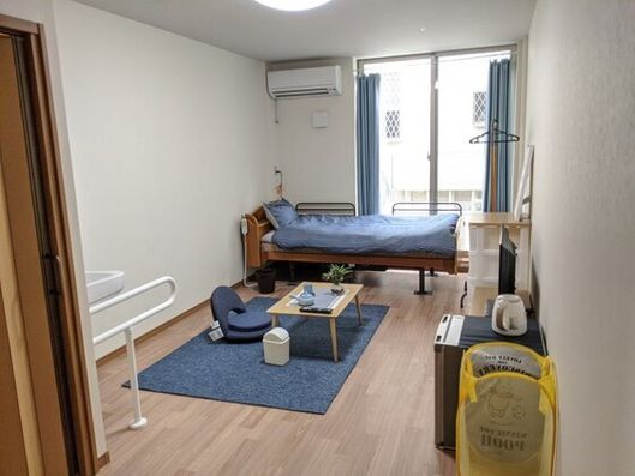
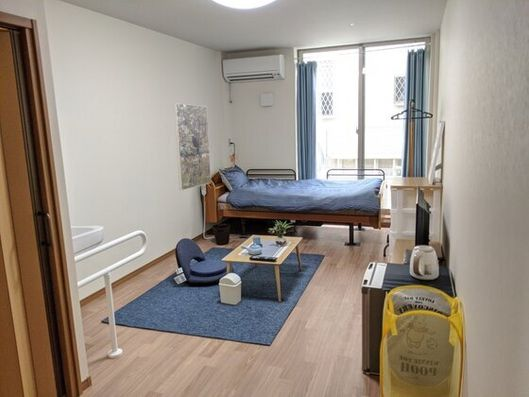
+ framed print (193, 146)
